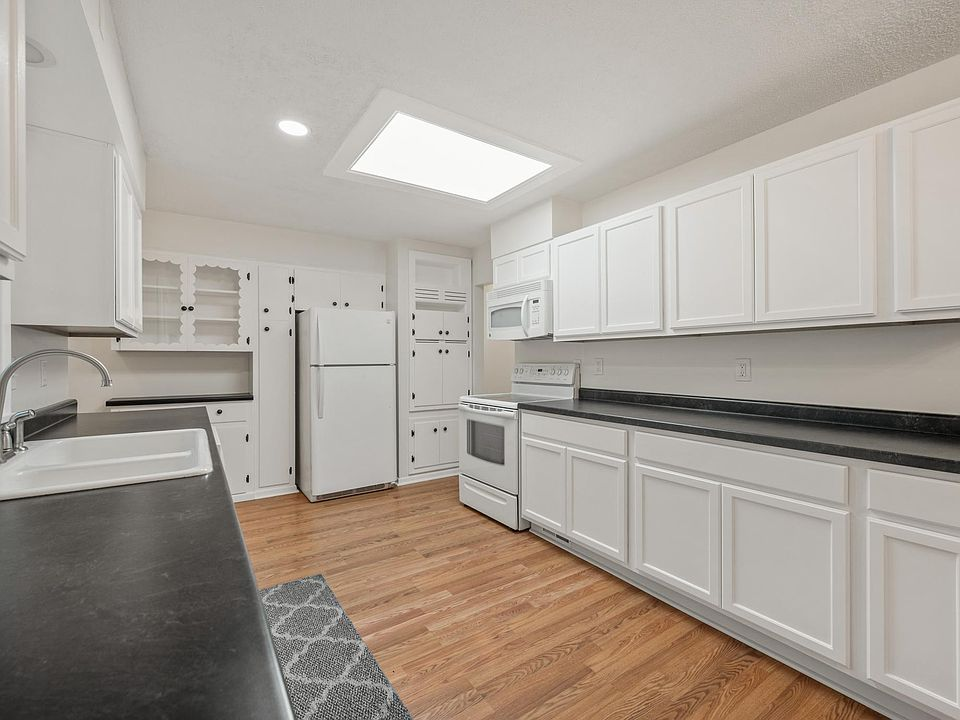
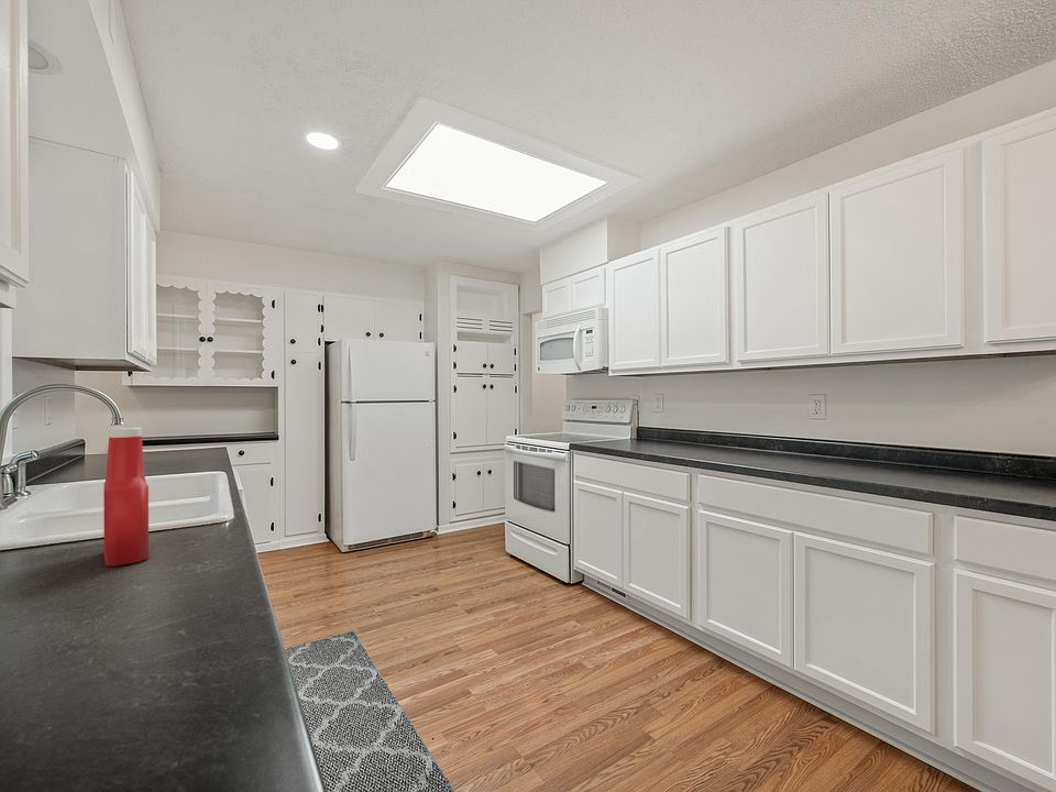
+ soap bottle (125, 491)
